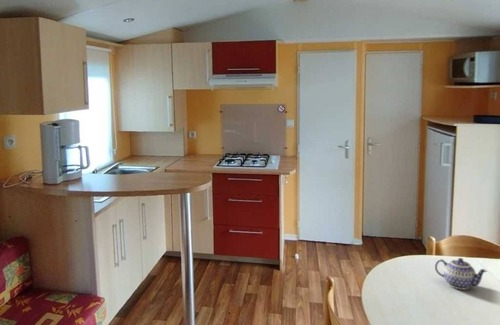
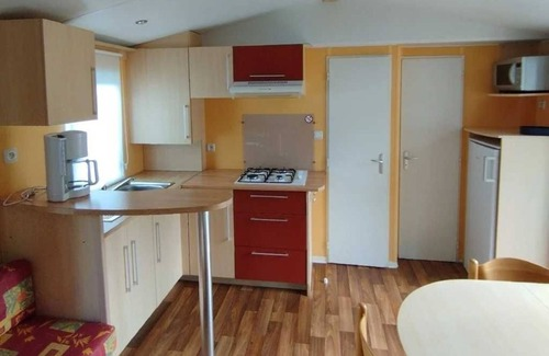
- teapot (460, 272)
